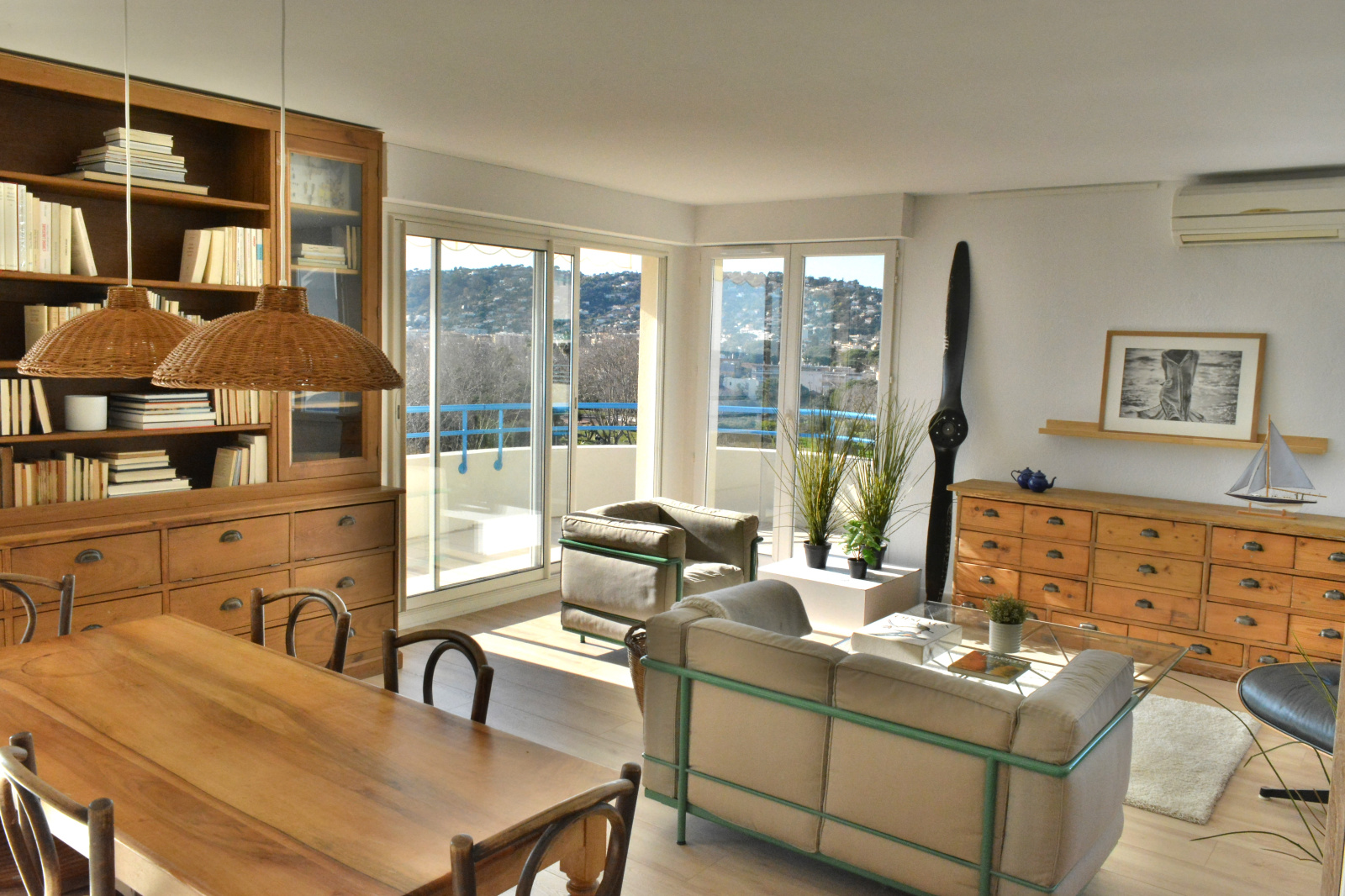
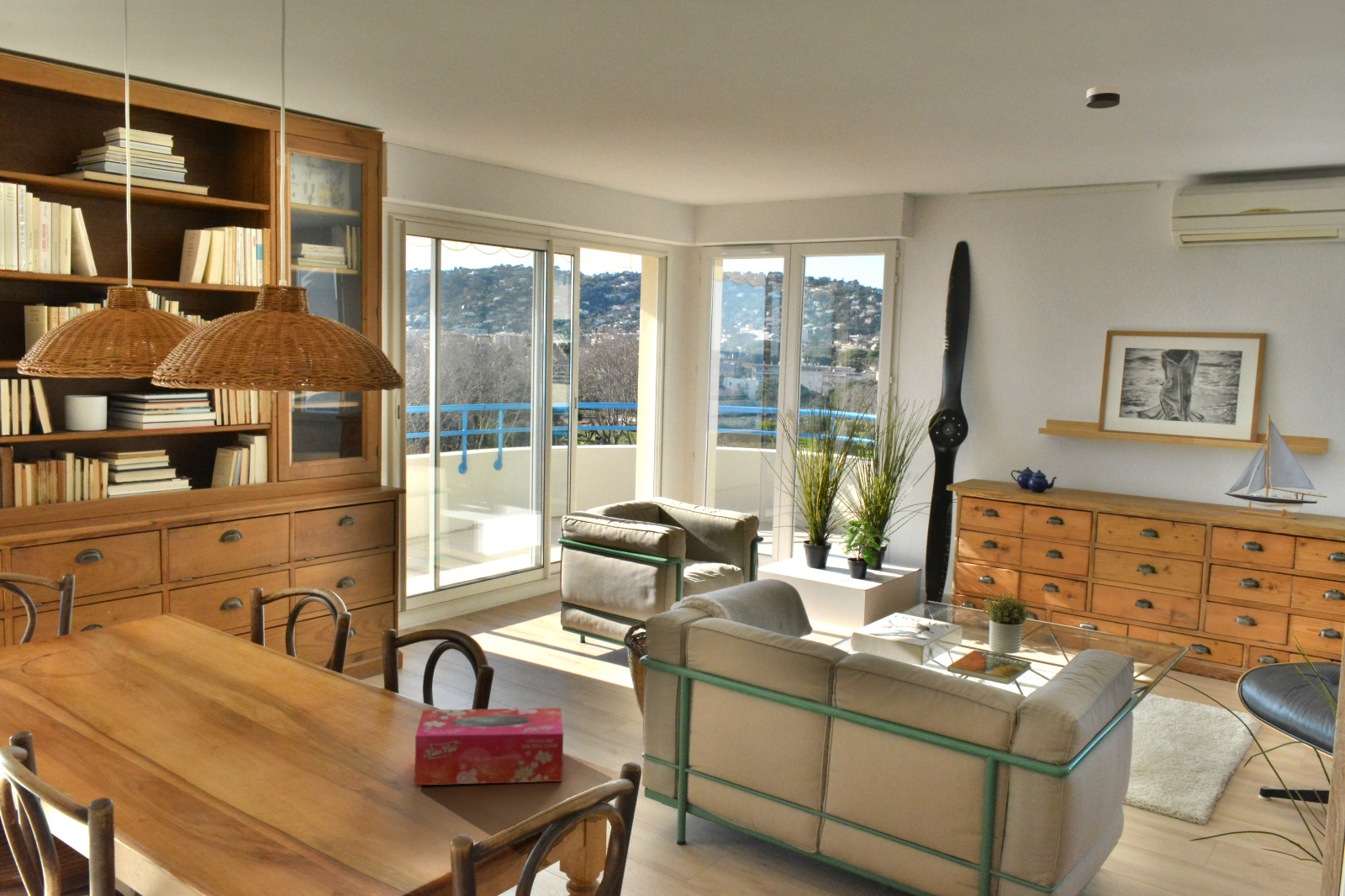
+ smoke detector (1103, 97)
+ tissue box (491, 745)
